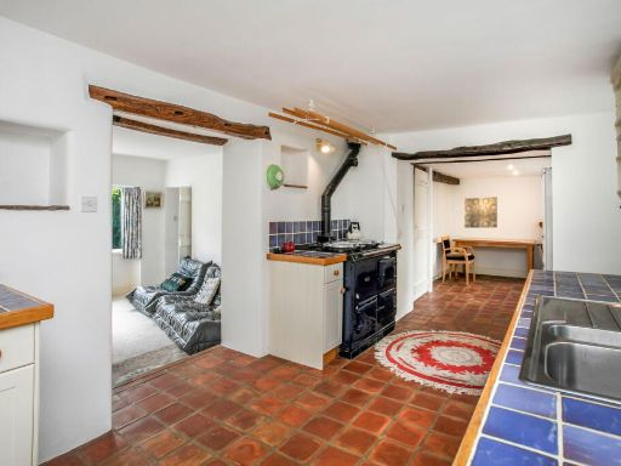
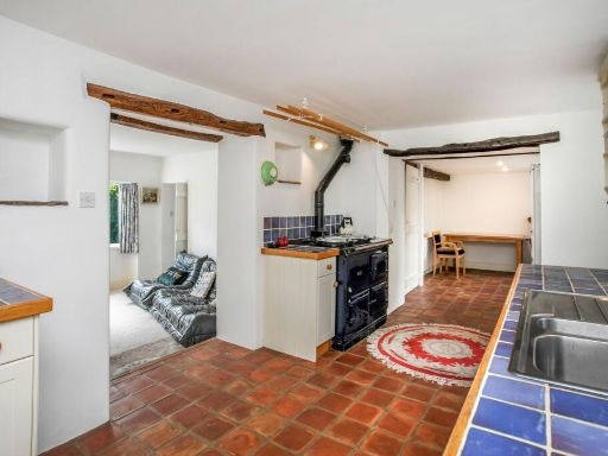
- wall art (480, 212)
